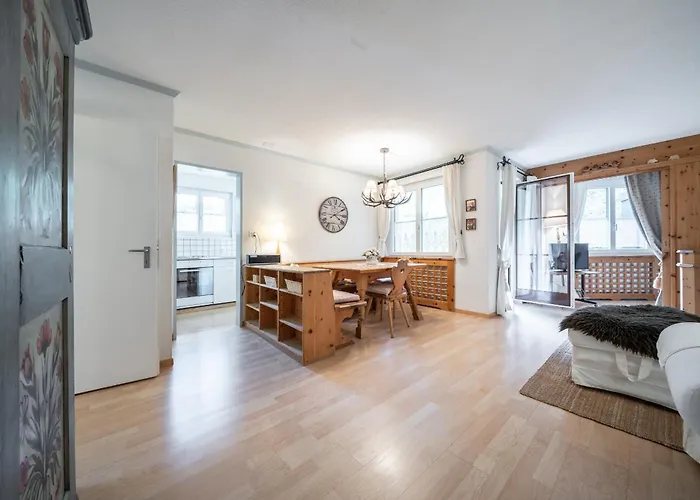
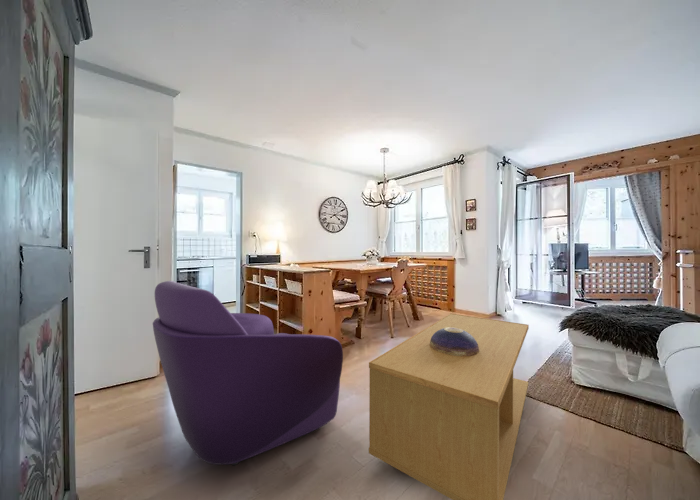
+ armchair (249, 355)
+ decorative bowl (453, 337)
+ coffee table (464, 380)
